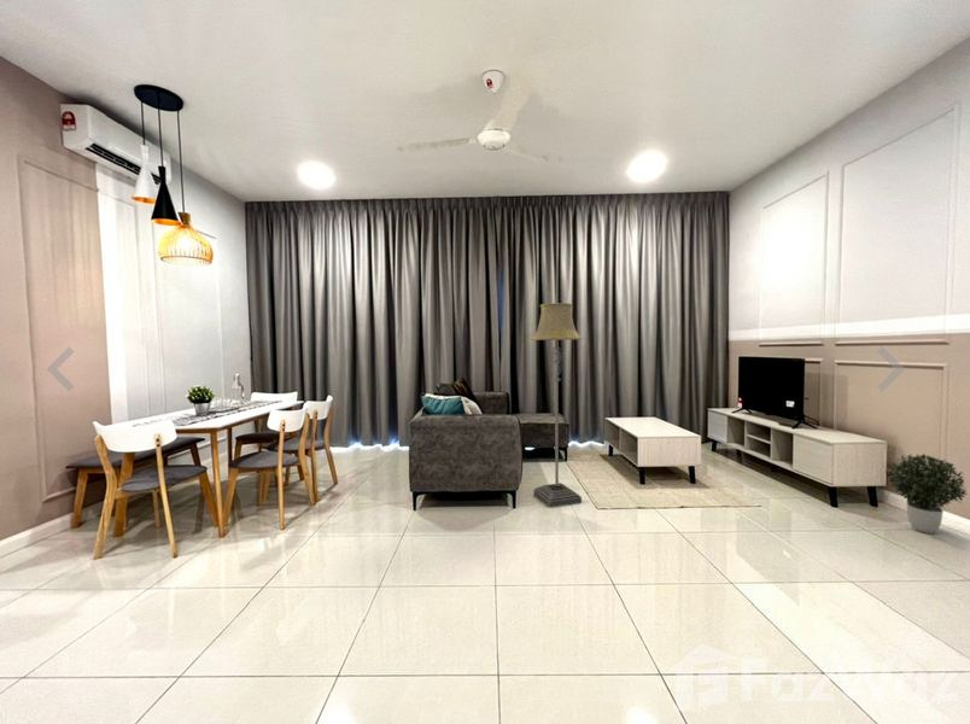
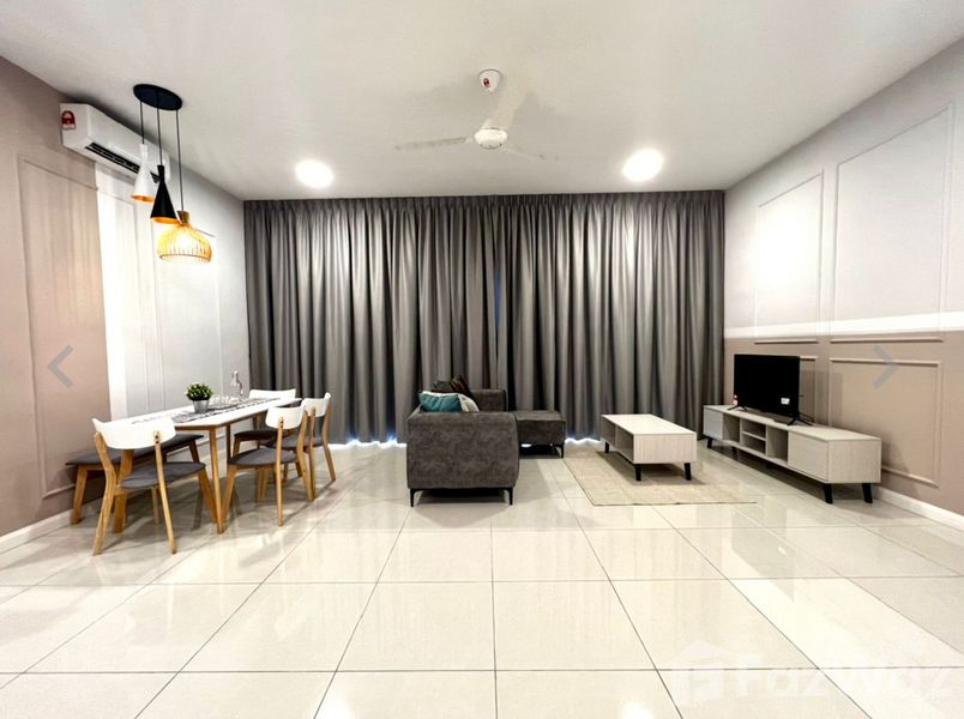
- floor lamp (556, 402)
- potted plant (925, 492)
